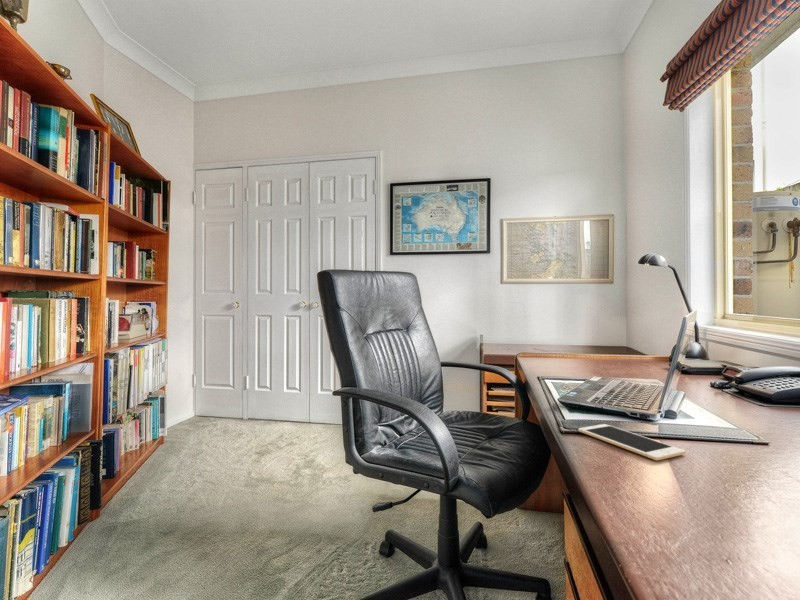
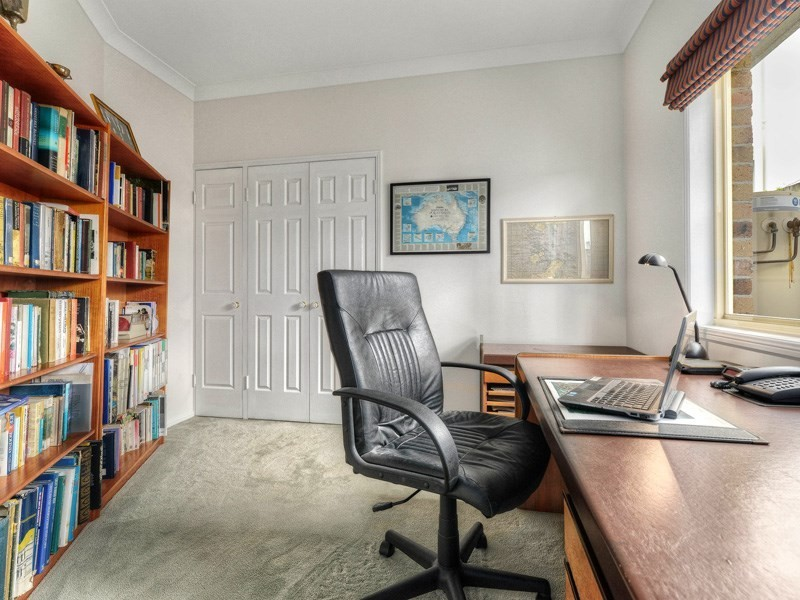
- cell phone (627, 440)
